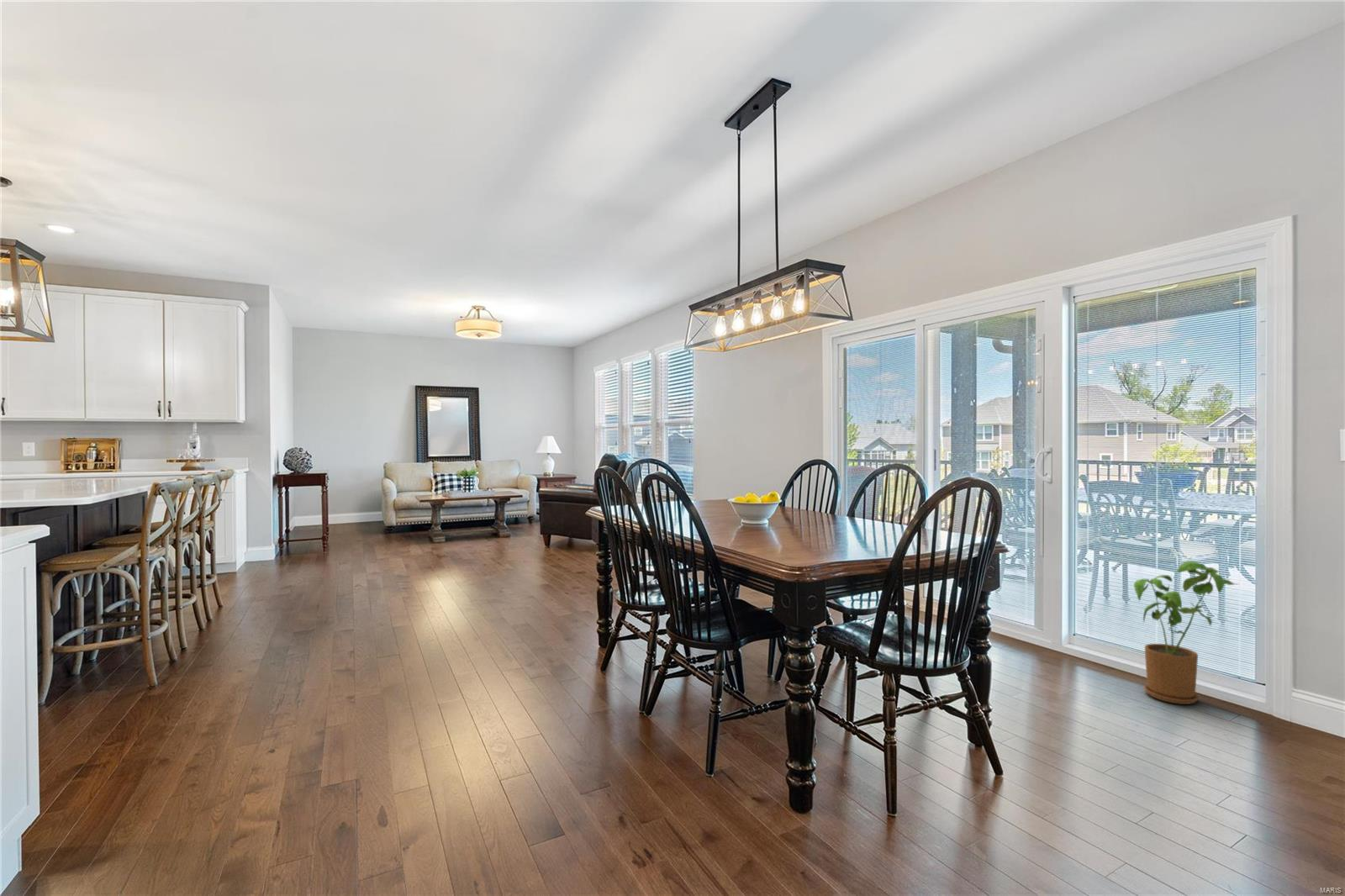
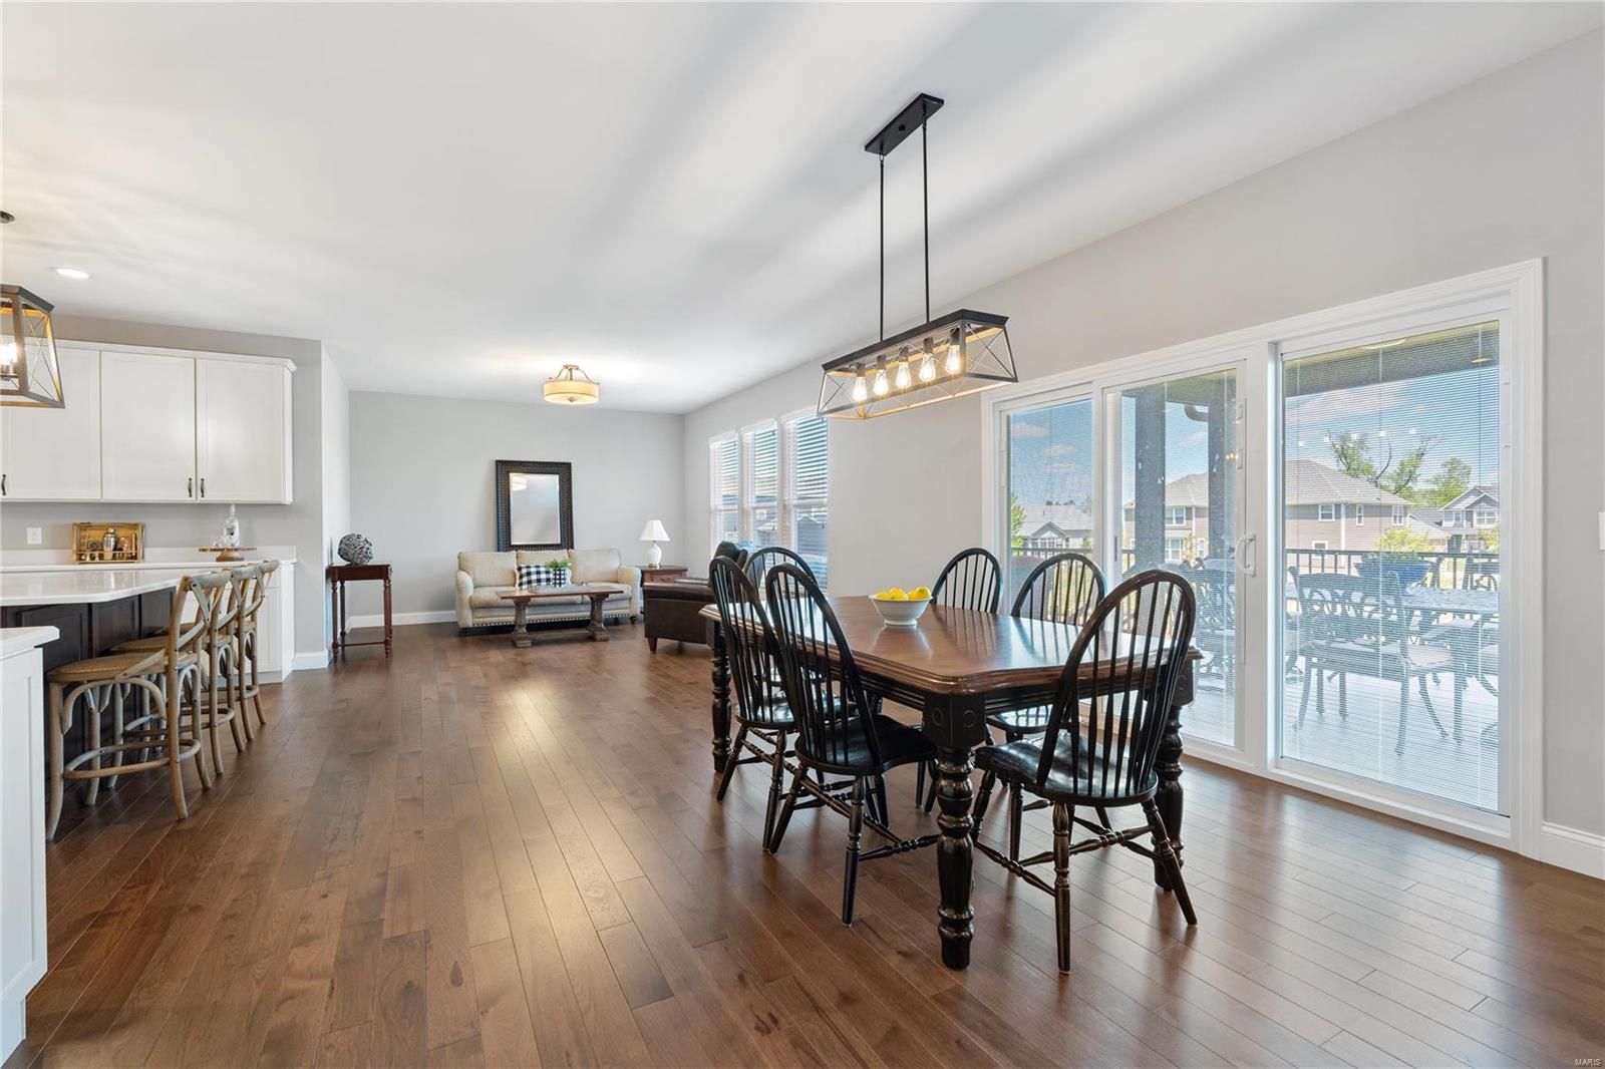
- house plant (1172, 630)
